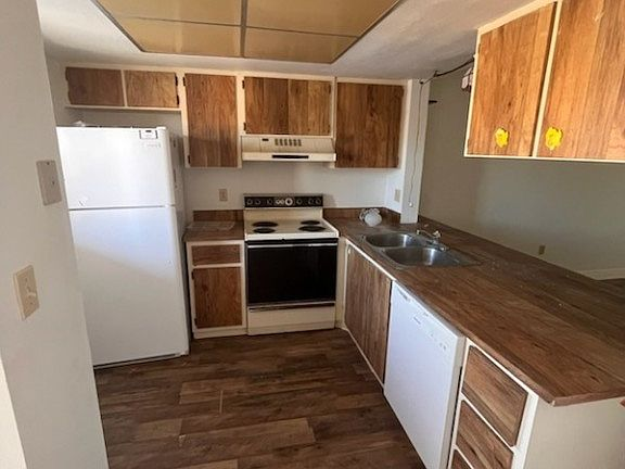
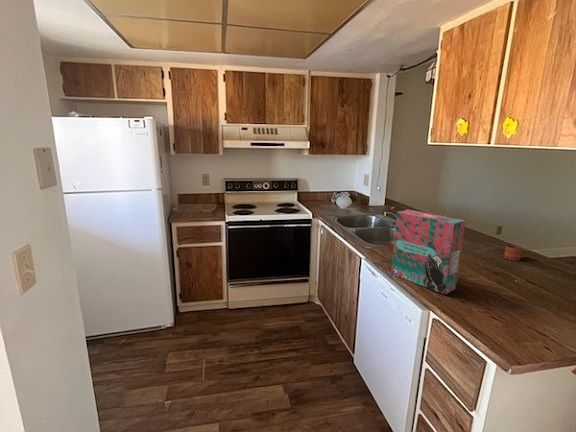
+ mug (517, 253)
+ cereal box (425, 249)
